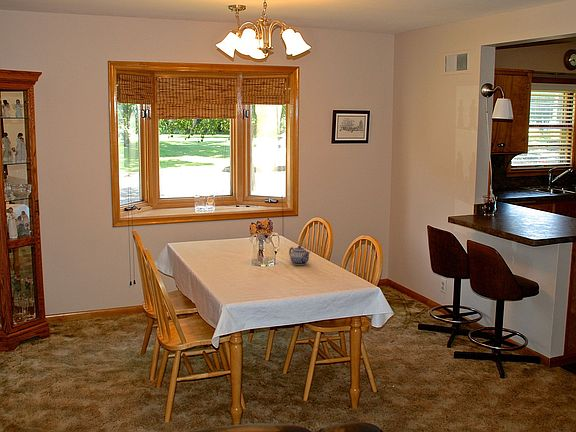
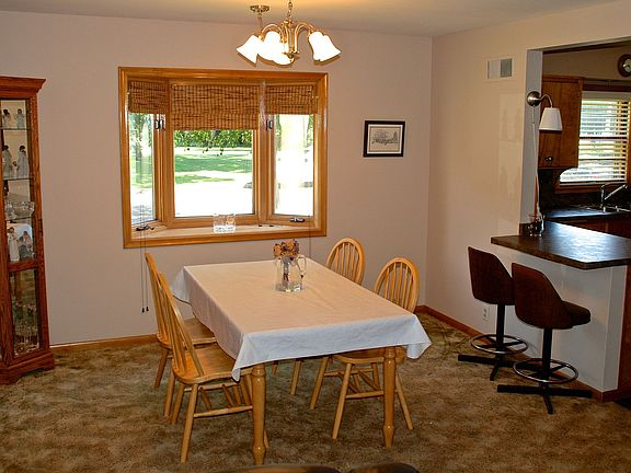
- teapot (299, 254)
